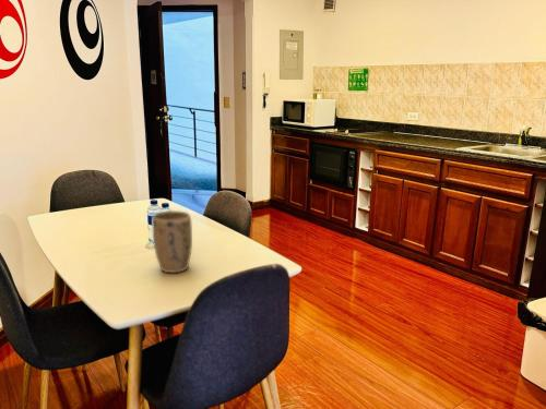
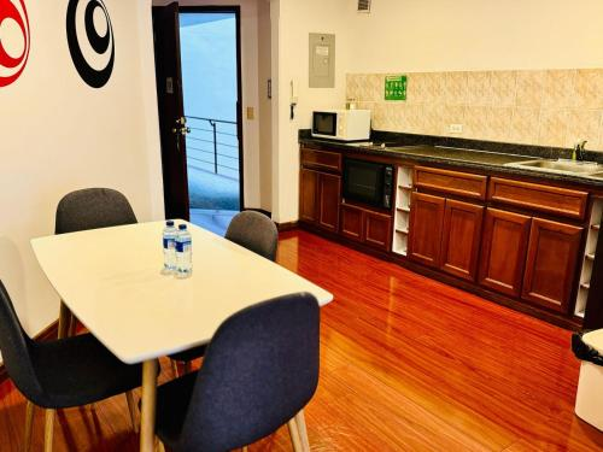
- plant pot (173, 242)
